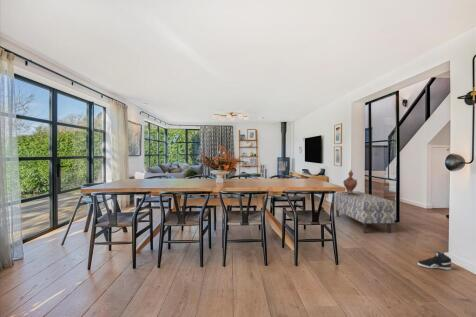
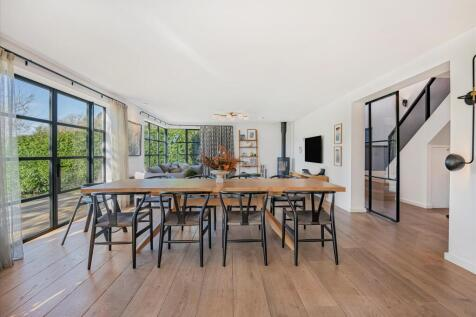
- sneaker (433, 259)
- lidded ewer (350, 182)
- bench (360, 209)
